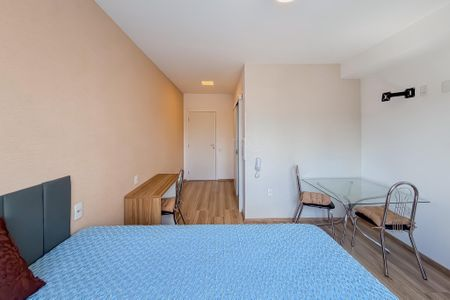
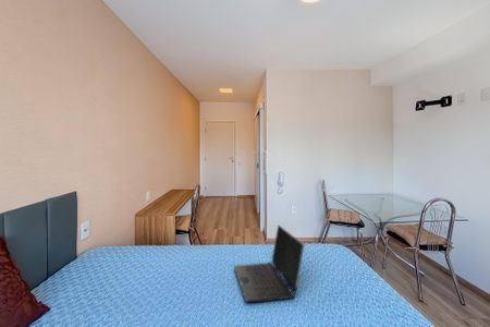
+ laptop computer (265, 263)
